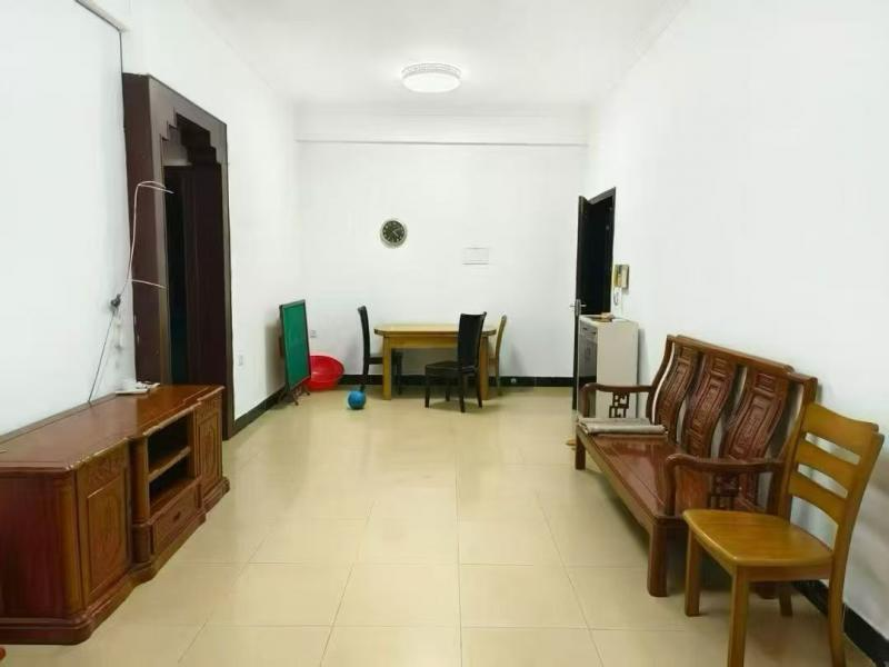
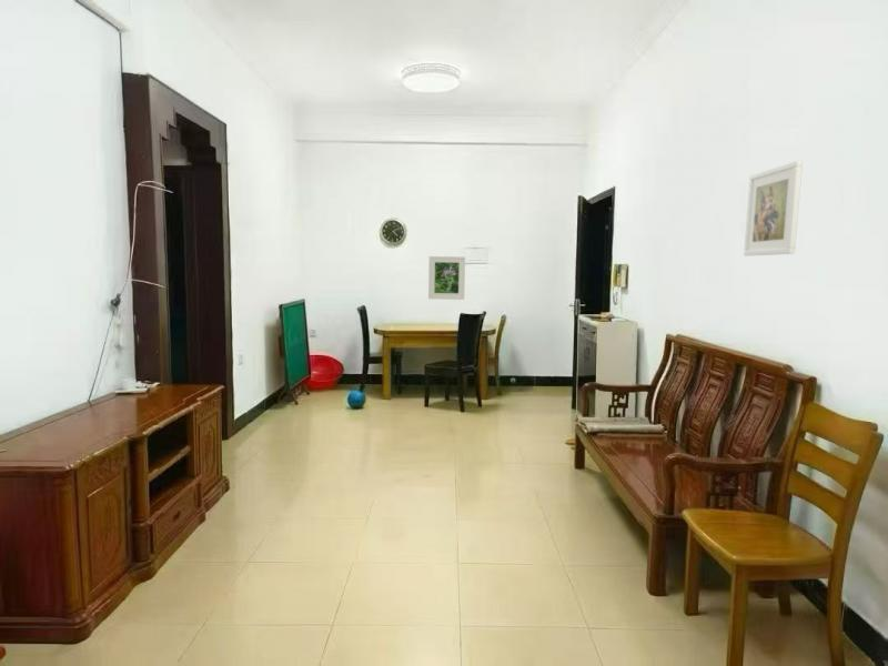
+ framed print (446, 278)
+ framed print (770, 212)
